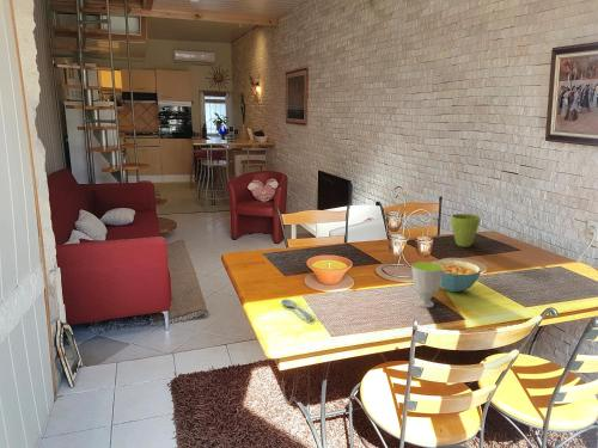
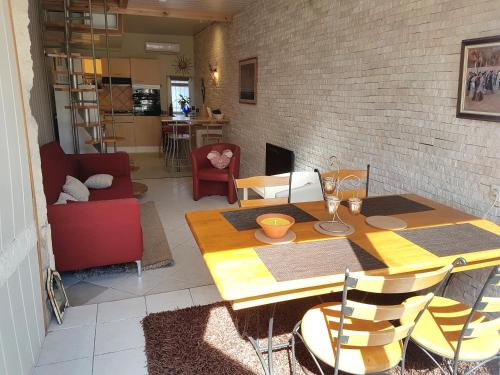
- flower pot (464, 231)
- spoon (297, 308)
- cup (426, 286)
- cereal bowl (453, 277)
